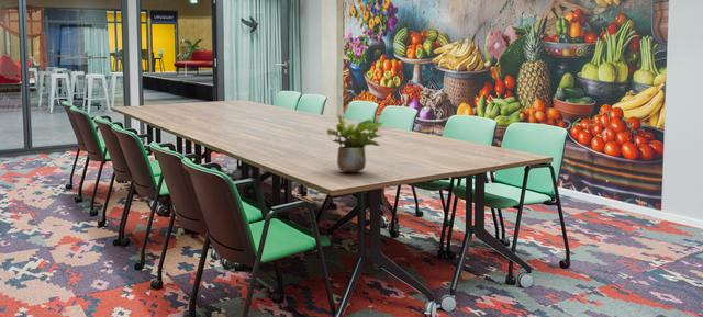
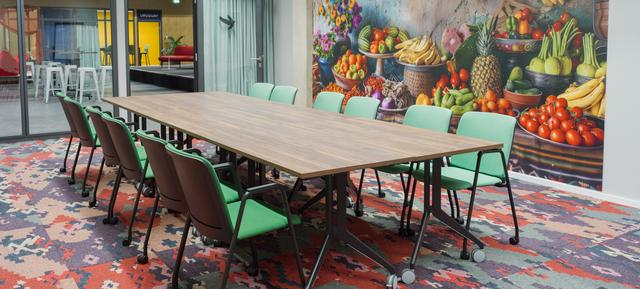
- potted plant (355, 144)
